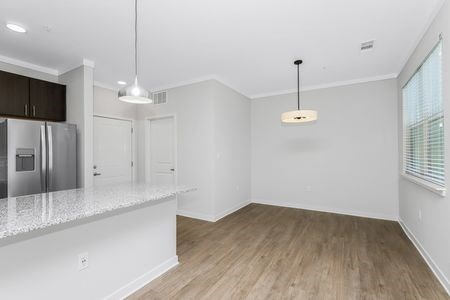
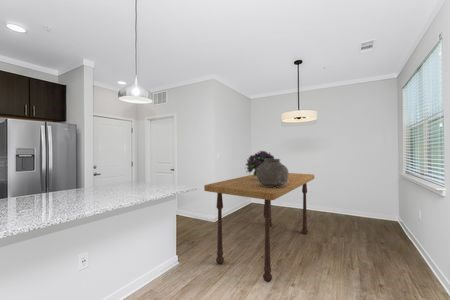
+ bouquet (261, 164)
+ ceramic pot (272, 172)
+ dining table (268, 212)
